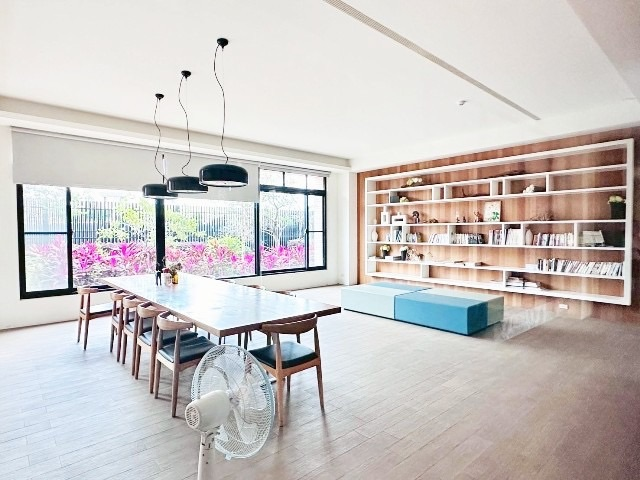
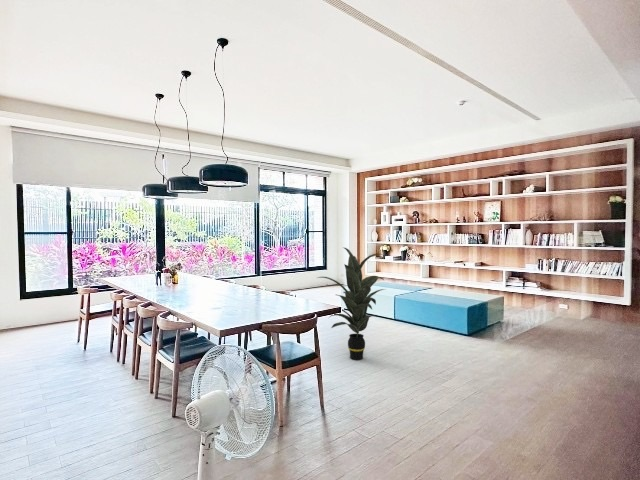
+ indoor plant (354, 302)
